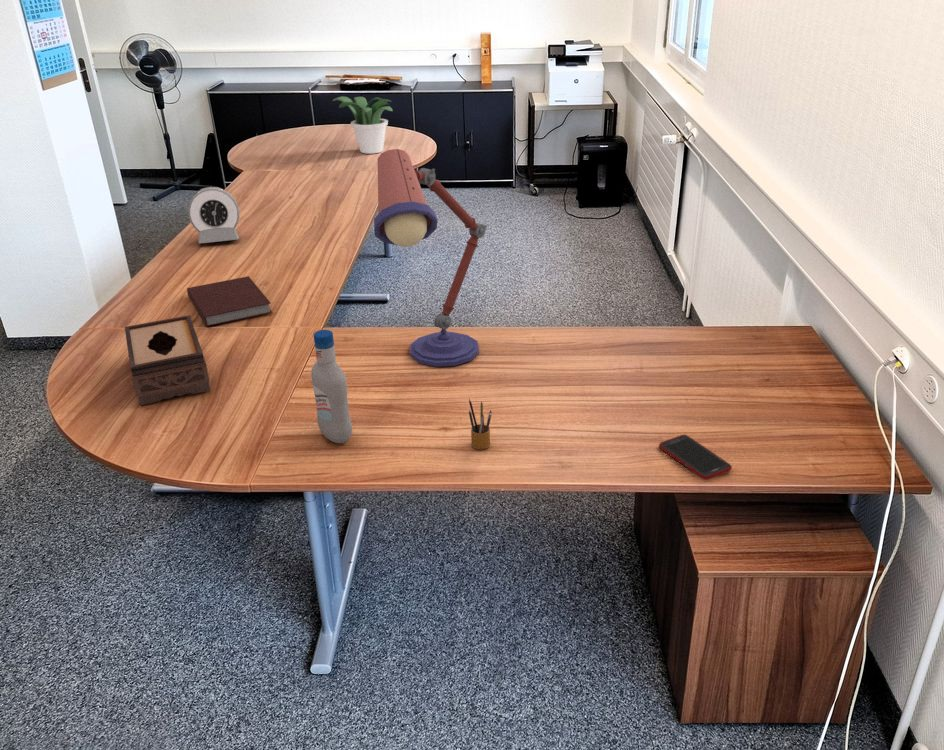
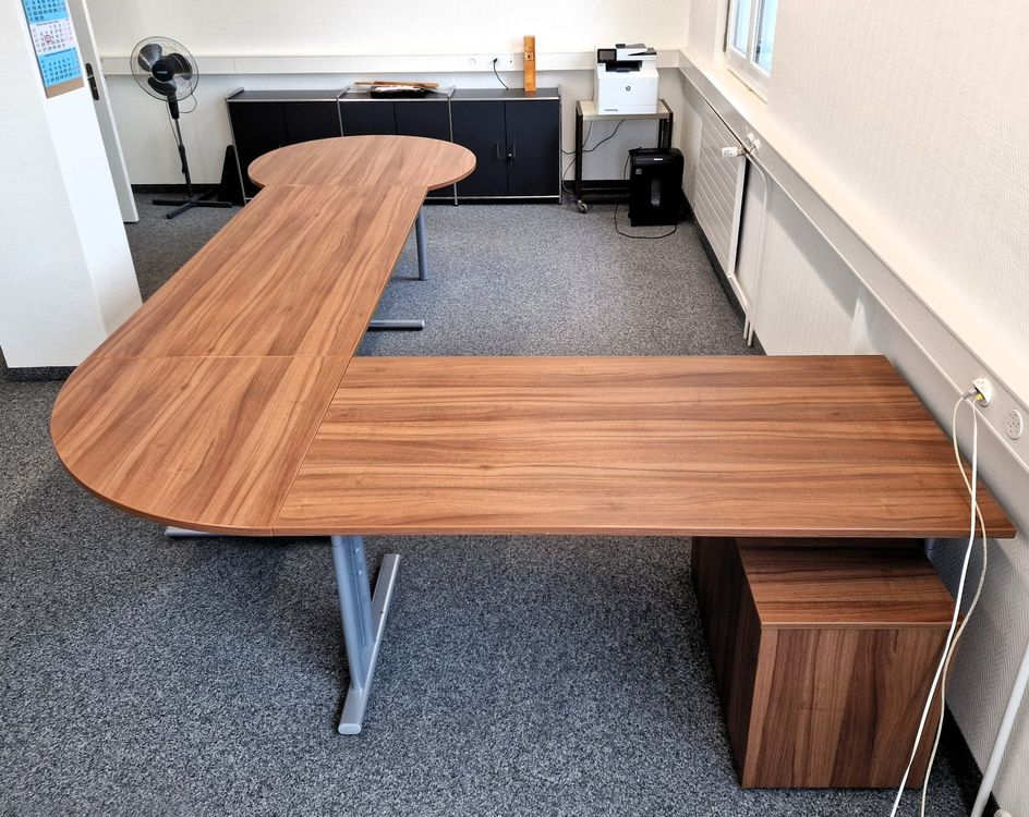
- desk lamp (425, 238)
- alarm clock (214, 215)
- tissue box (166, 357)
- bottle (330, 386)
- cell phone (694, 456)
- potted plant (364, 124)
- notebook (228, 300)
- pencil box (479, 424)
